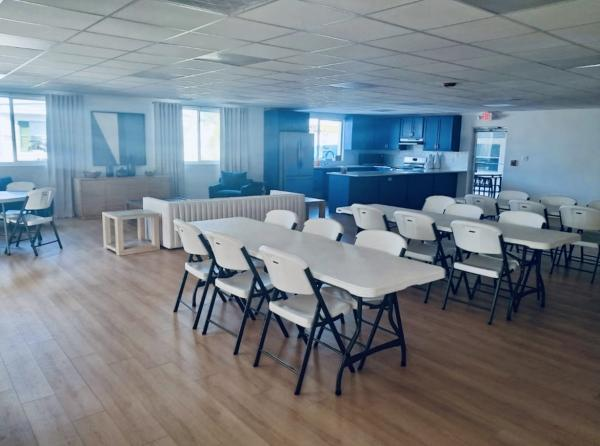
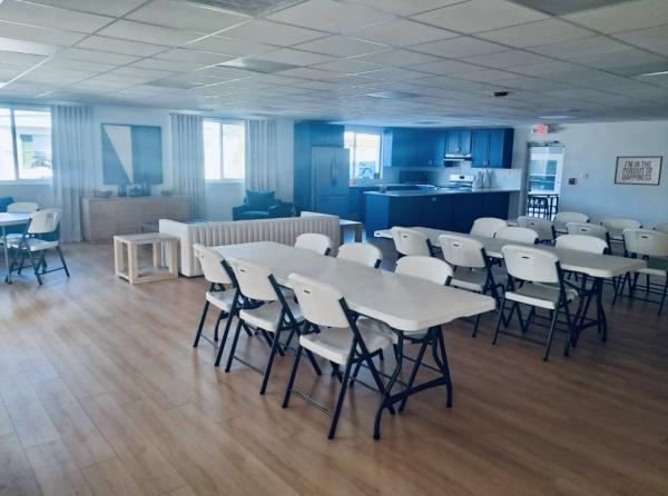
+ mirror (637, 170)
